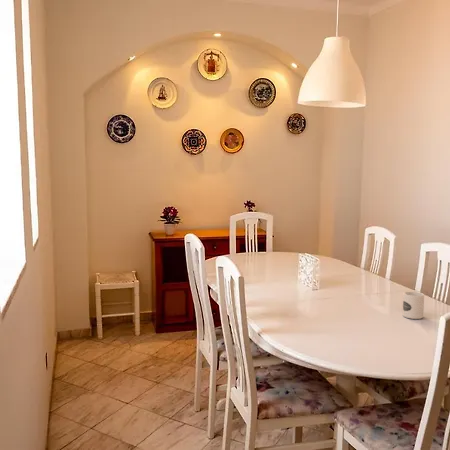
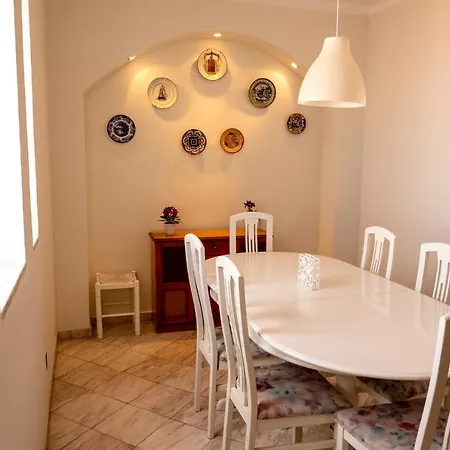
- mug (411, 303)
